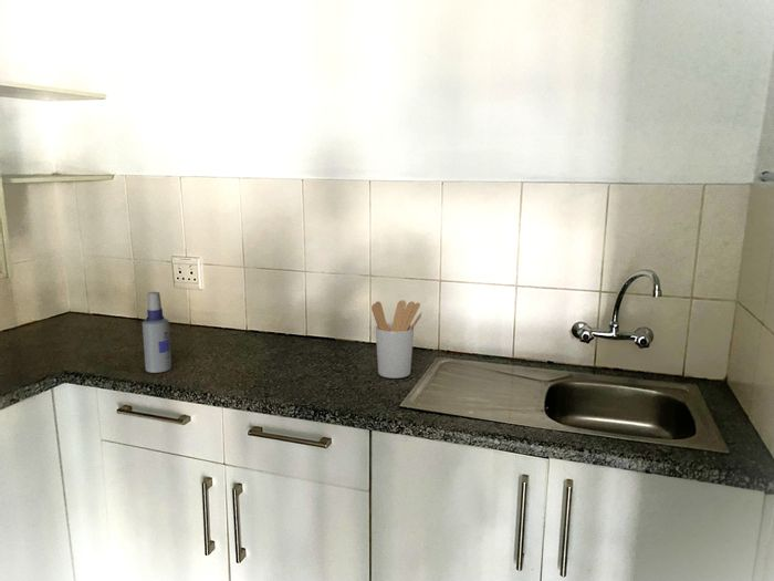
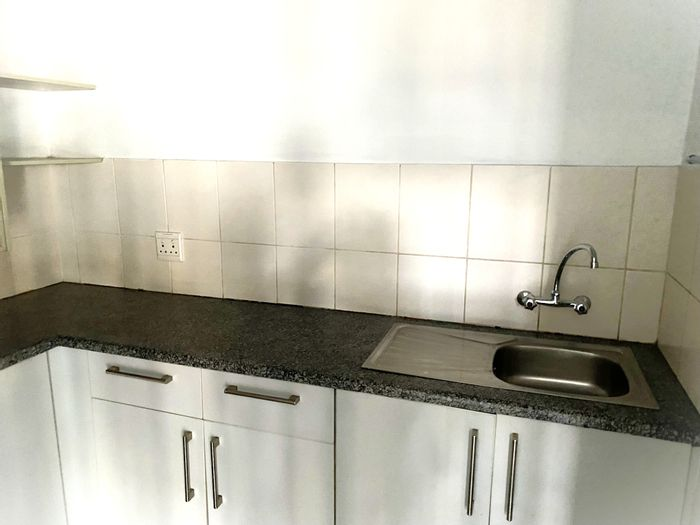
- utensil holder (398, 336)
- spray bottle (156, 331)
